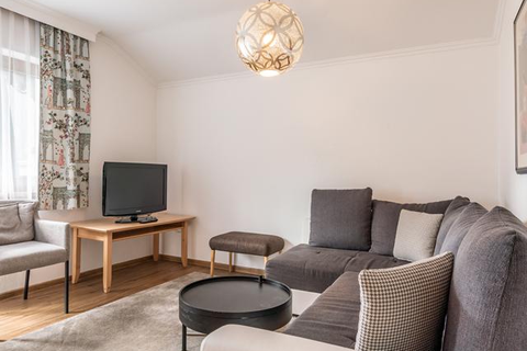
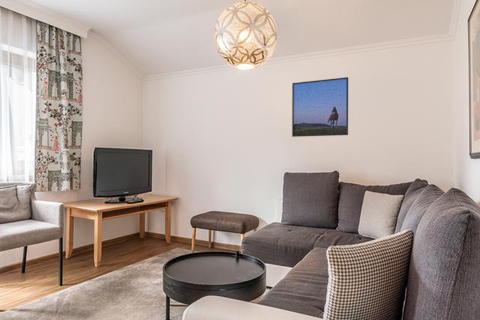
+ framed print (319, 108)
